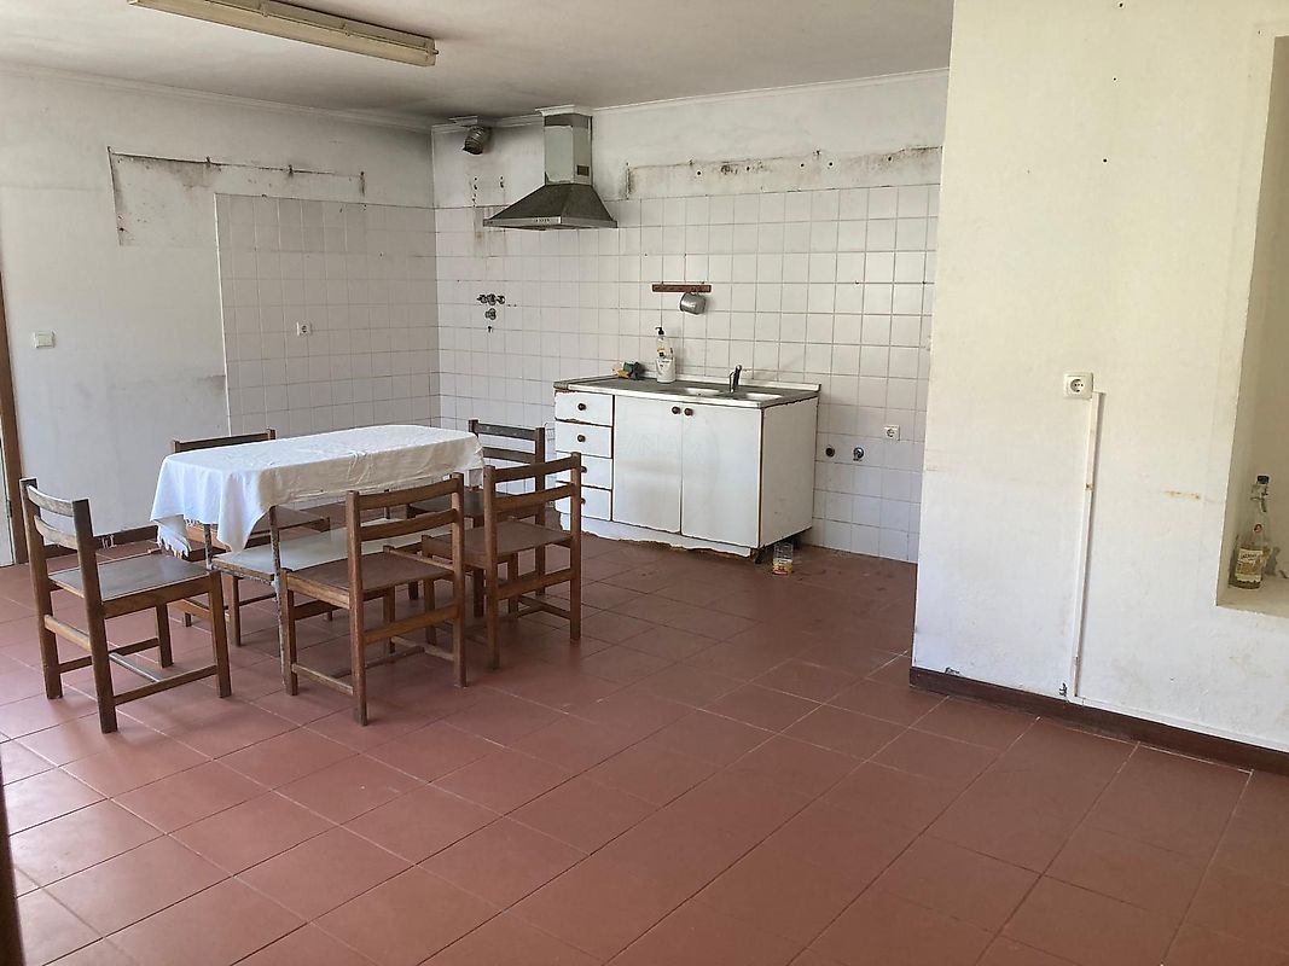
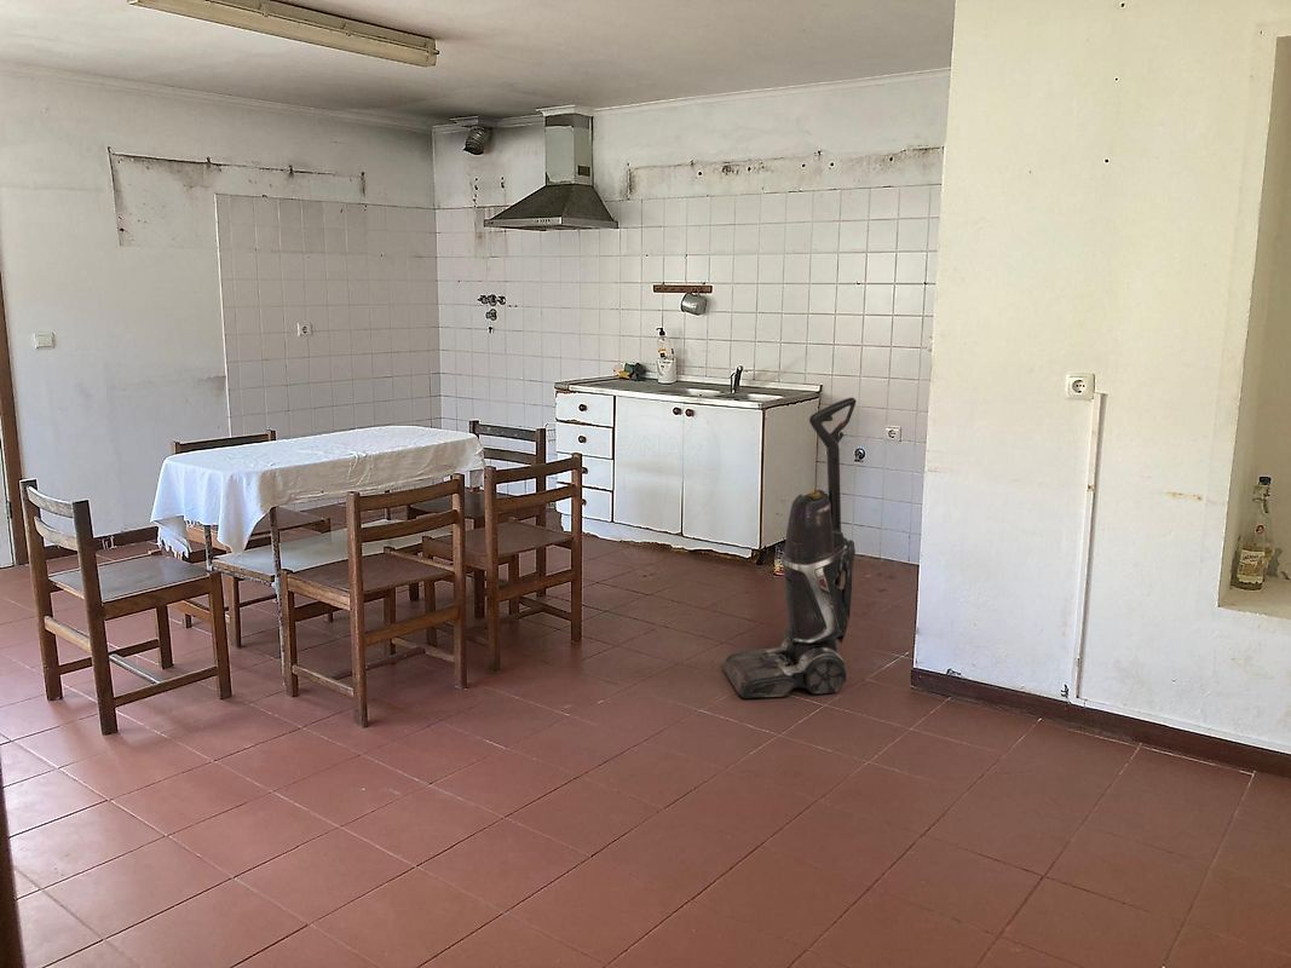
+ vacuum cleaner (788, 542)
